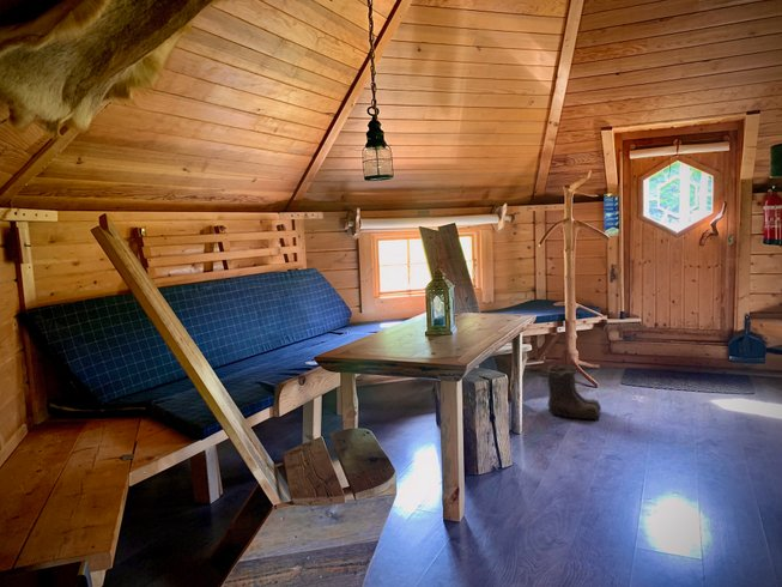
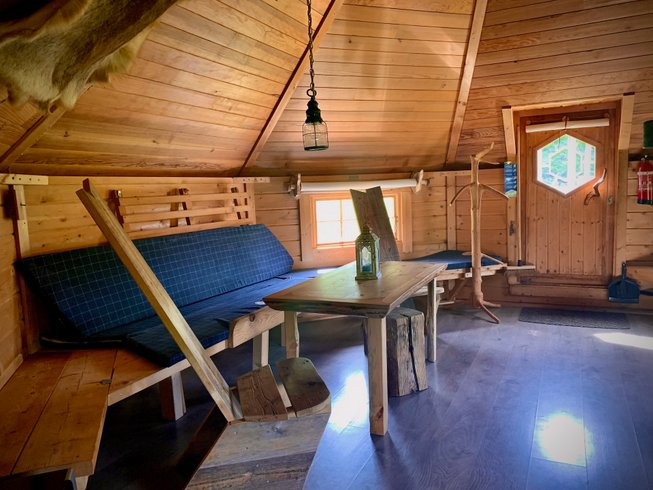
- boots (574, 391)
